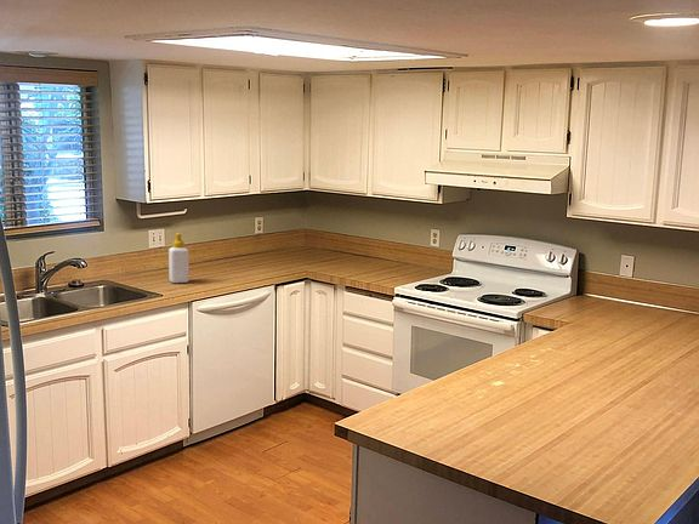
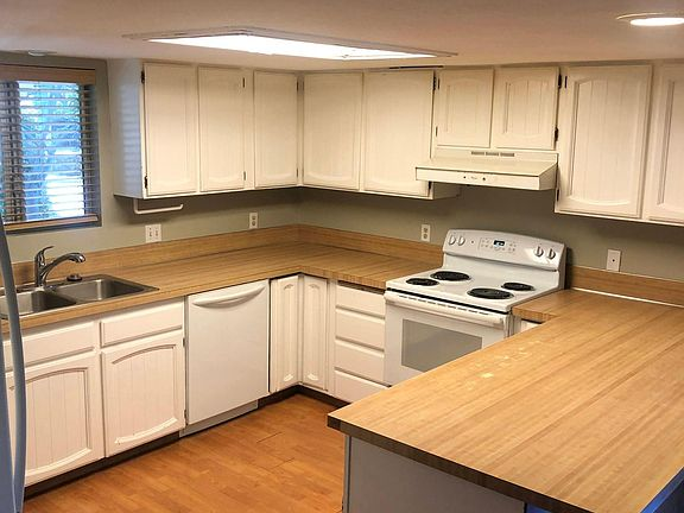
- soap bottle (178, 257)
